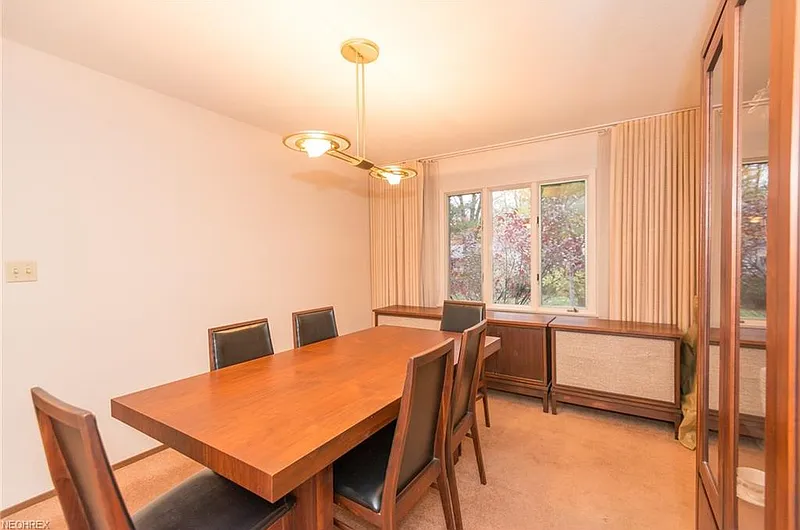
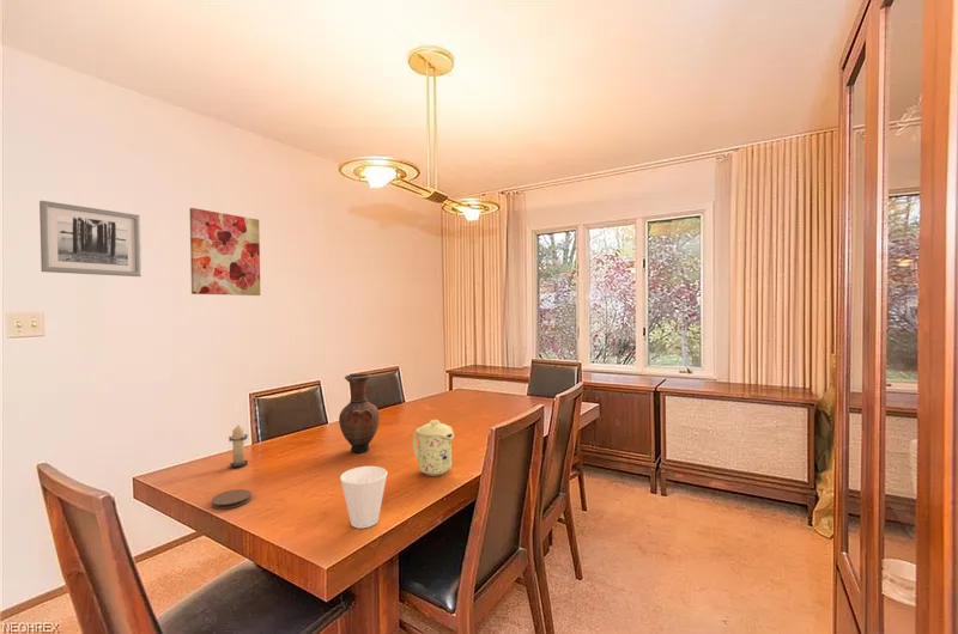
+ wall art (226, 254)
+ cup (364, 498)
+ coaster (231, 499)
+ candle (238, 444)
+ vase (359, 412)
+ wall art (93, 240)
+ mug (432, 445)
